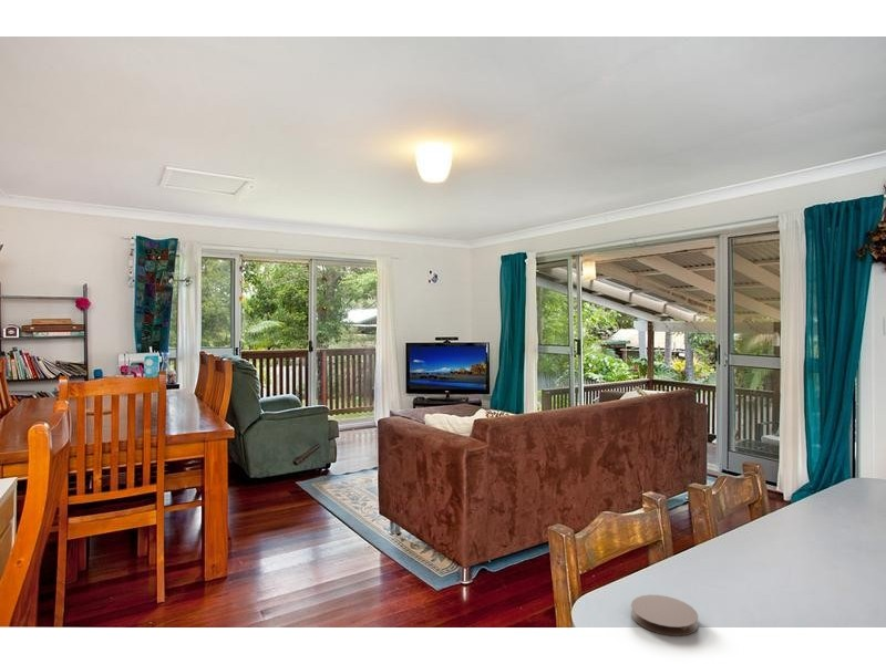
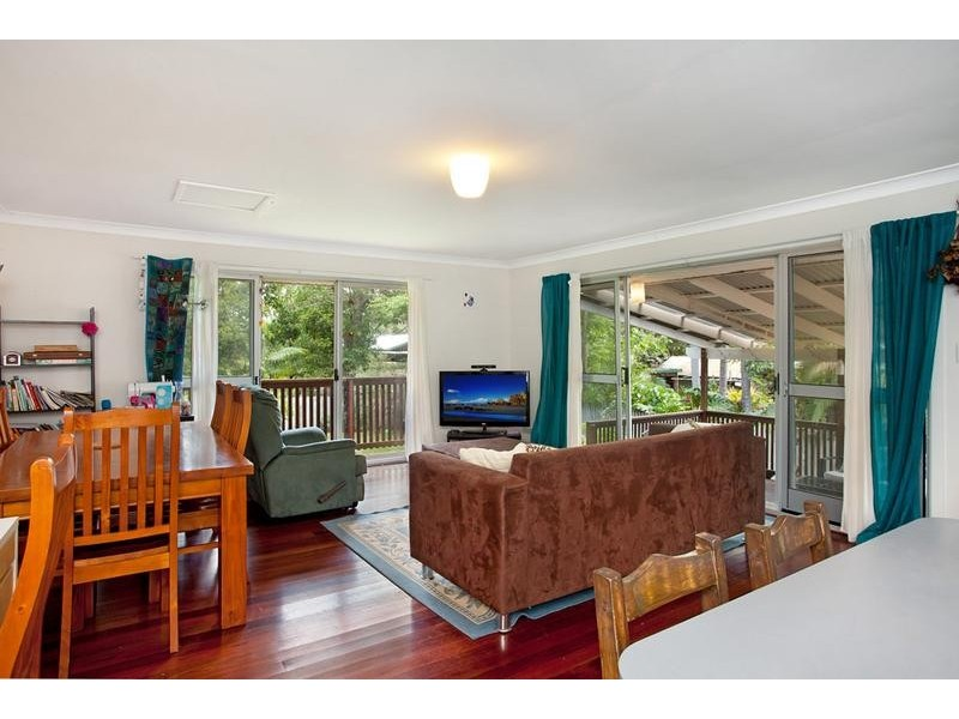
- coaster (663, 614)
